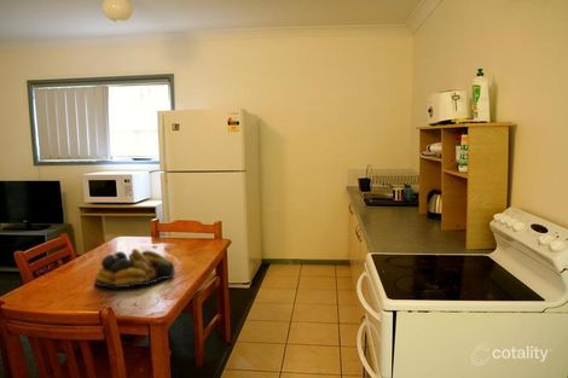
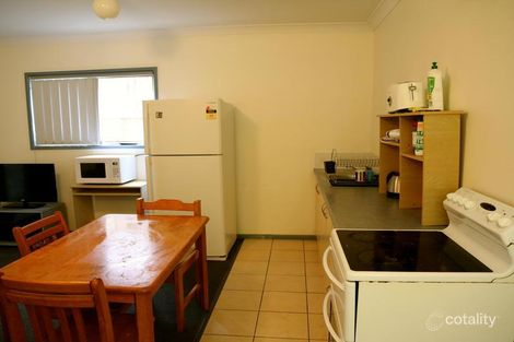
- fruit bowl (134, 263)
